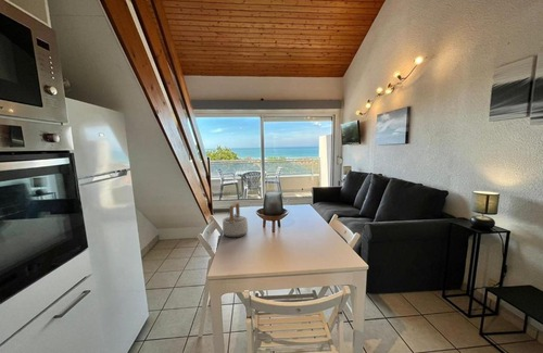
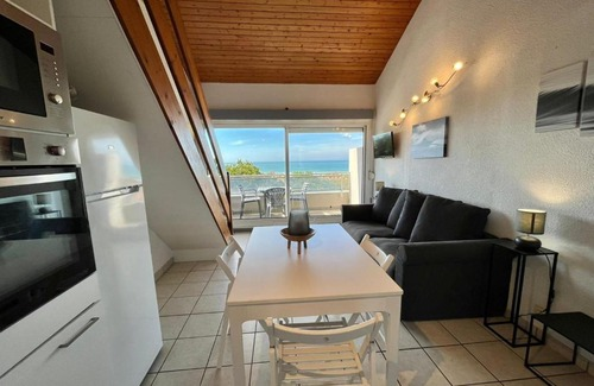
- teapot (235, 217)
